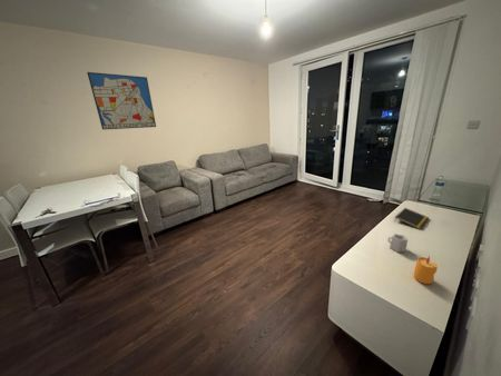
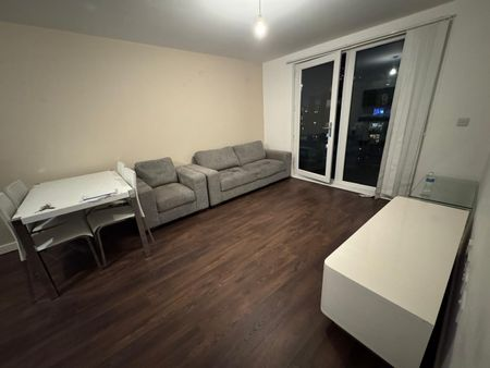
- cup (396, 241)
- candle (425, 267)
- notepad (412, 217)
- wall art (125, 102)
